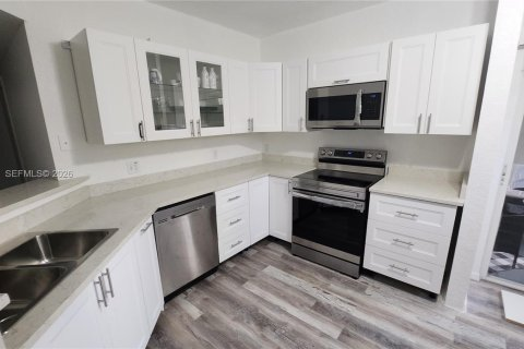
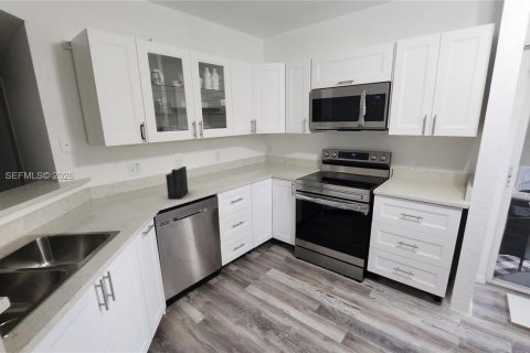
+ knife block (174, 174)
